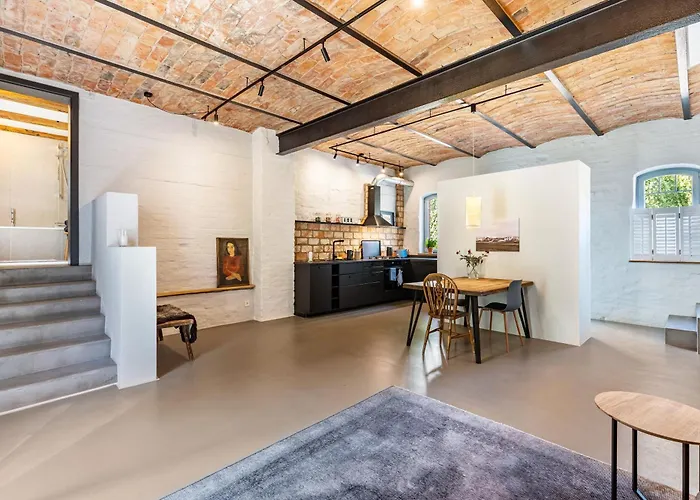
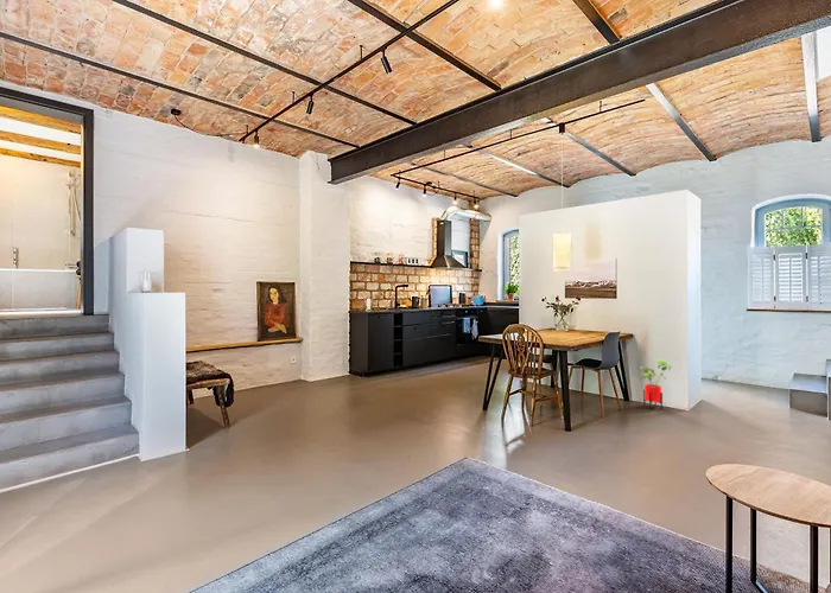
+ house plant (654, 384)
